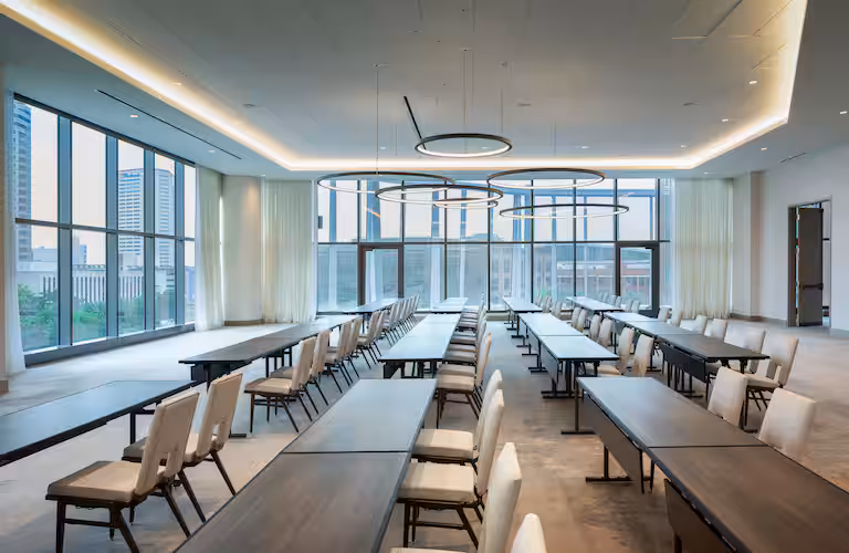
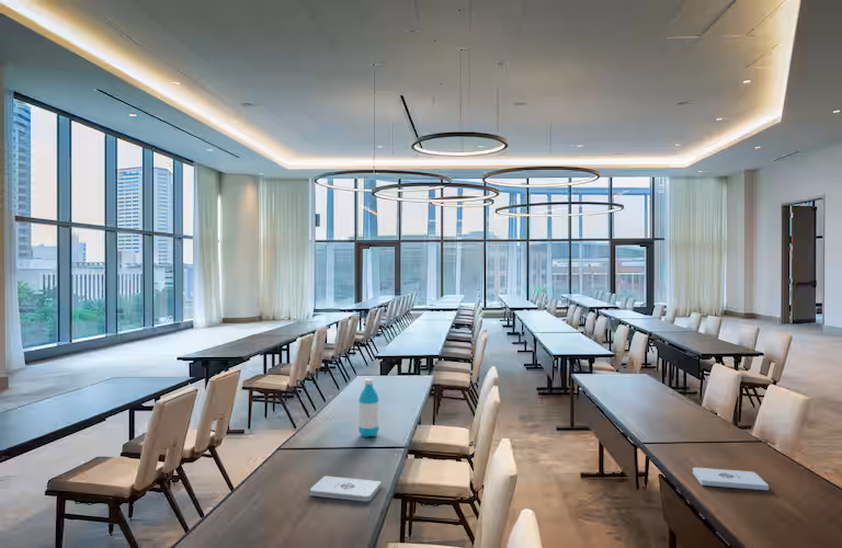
+ notepad (728, 478)
+ notepad (345, 488)
+ water bottle (368, 407)
